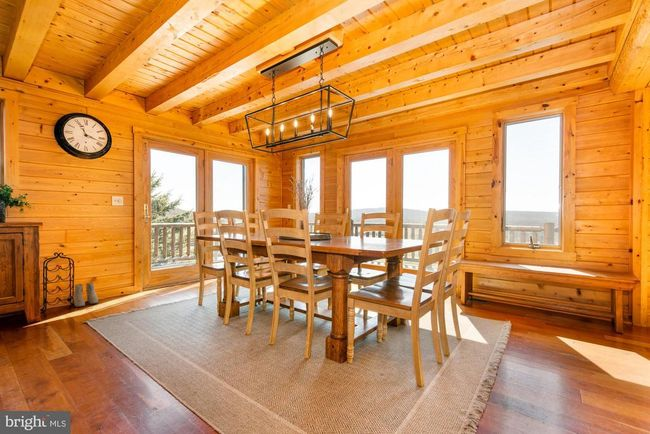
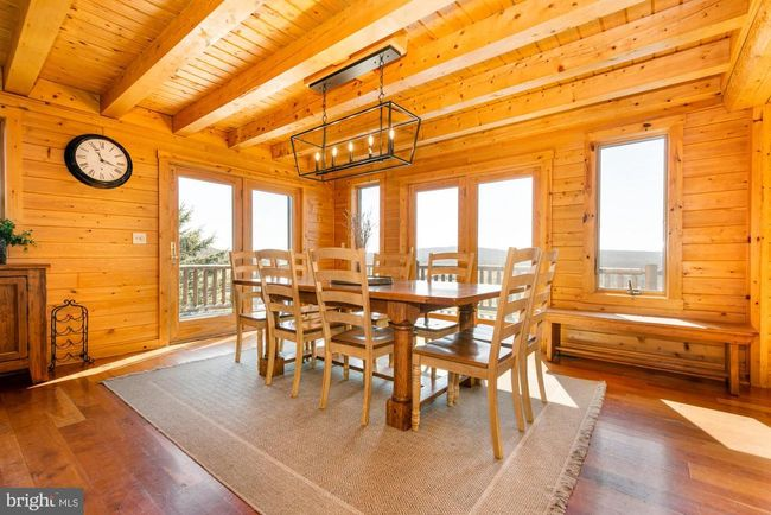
- boots (86, 292)
